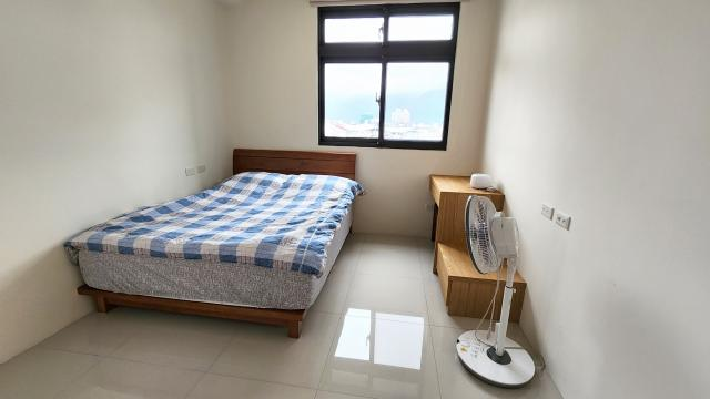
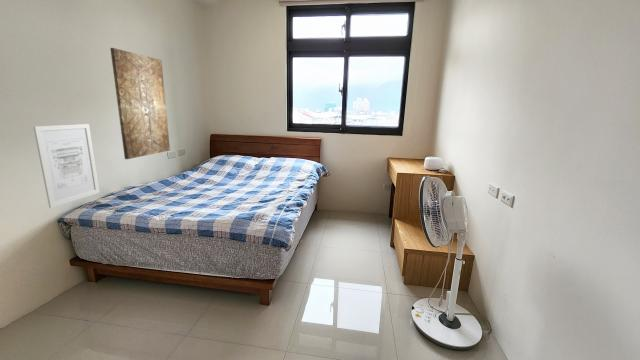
+ wall art (144, 106)
+ wall art (70, 163)
